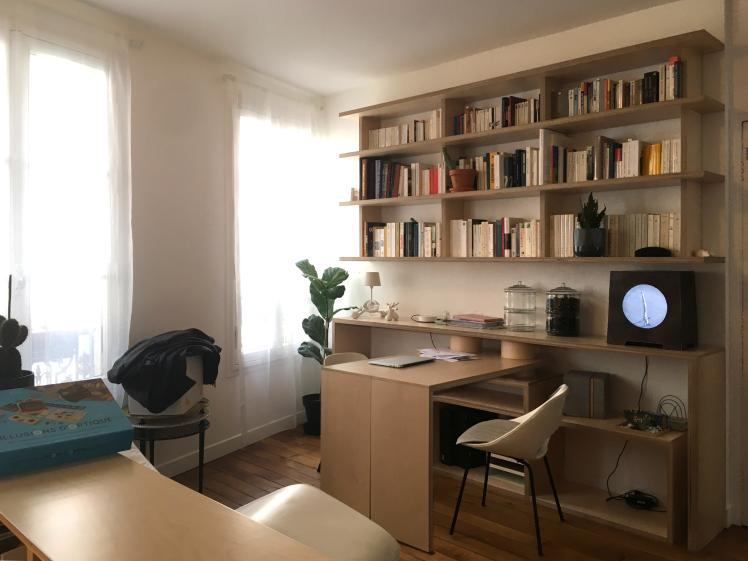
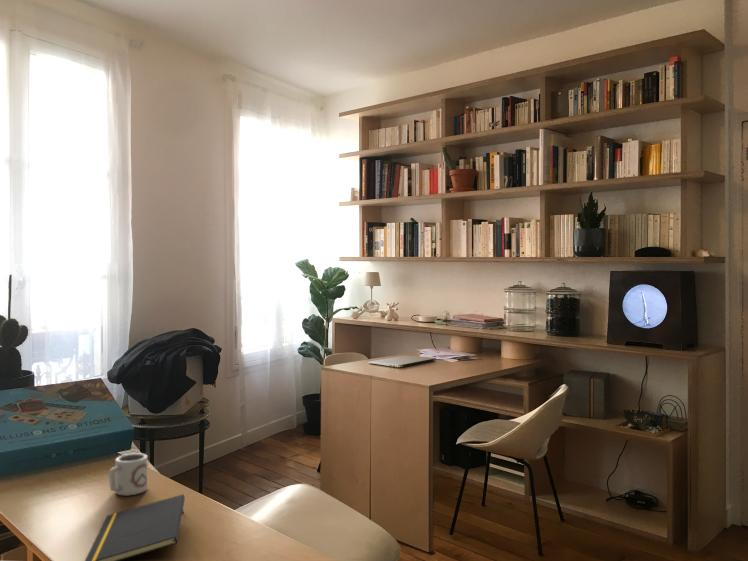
+ notepad (139, 528)
+ cup (127, 475)
